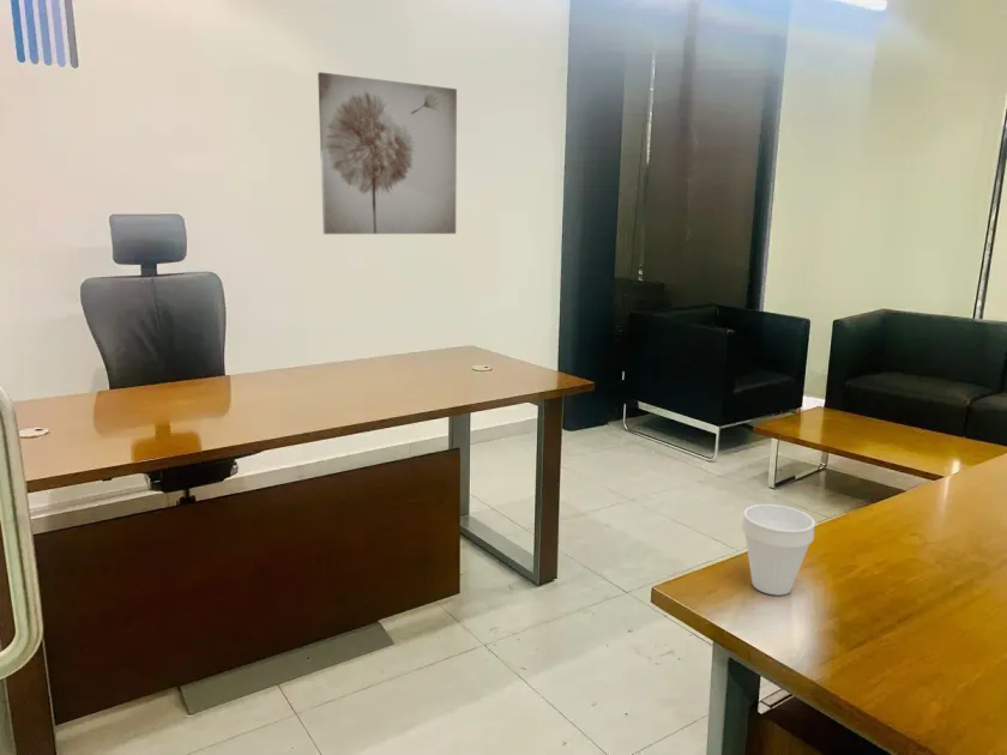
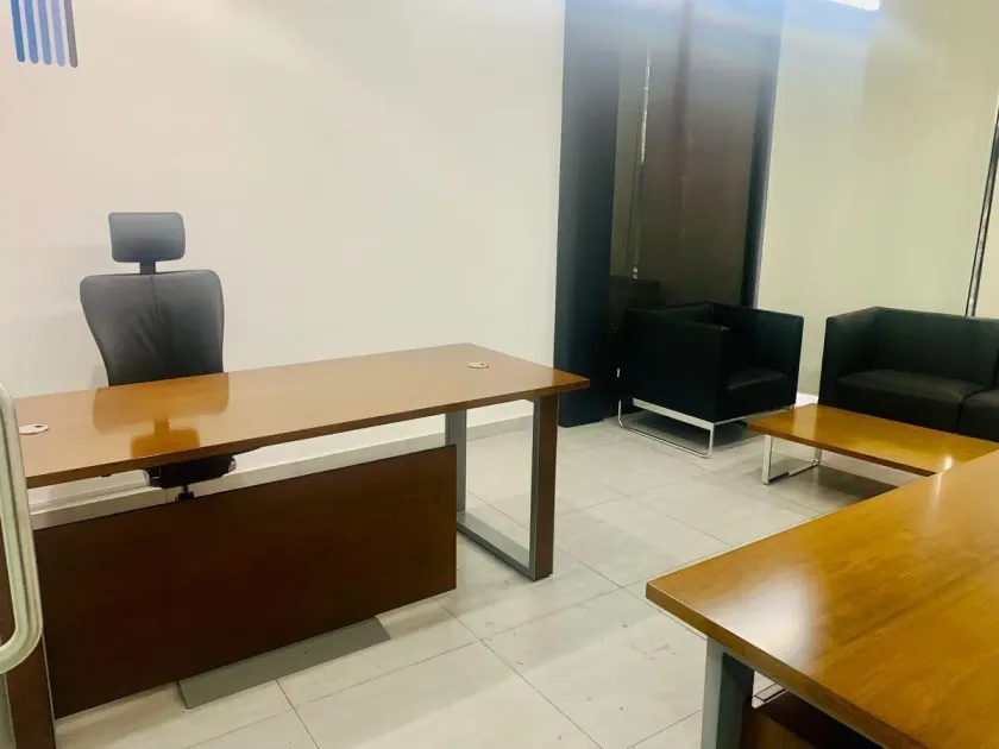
- wall art (392, 158)
- cup (774, 551)
